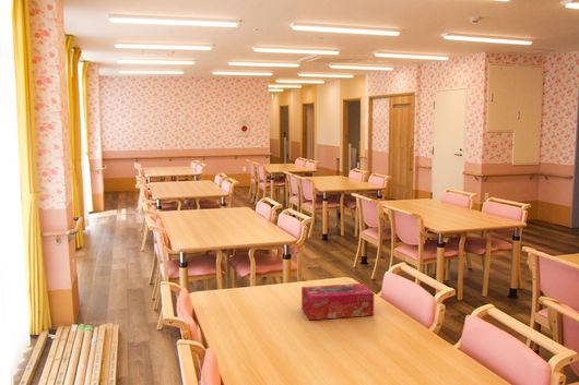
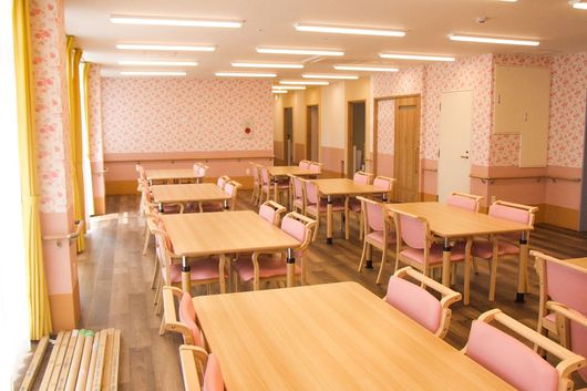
- tissue box (336, 300)
